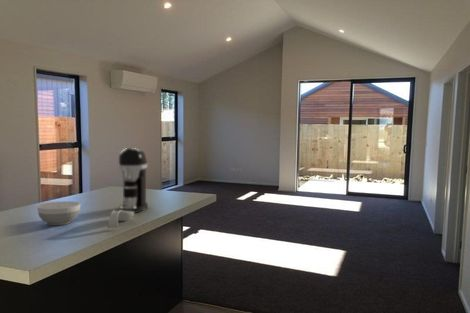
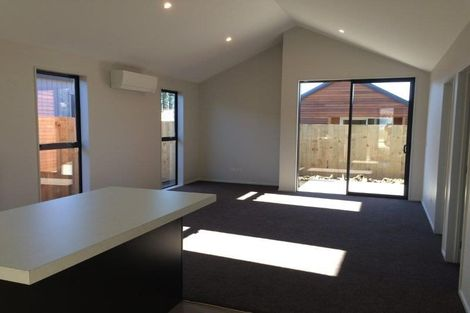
- coffee maker (133, 178)
- spoon rest (119, 215)
- bowl (59, 213)
